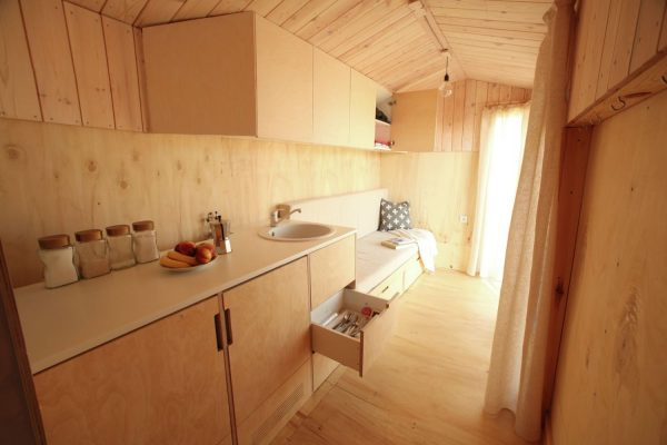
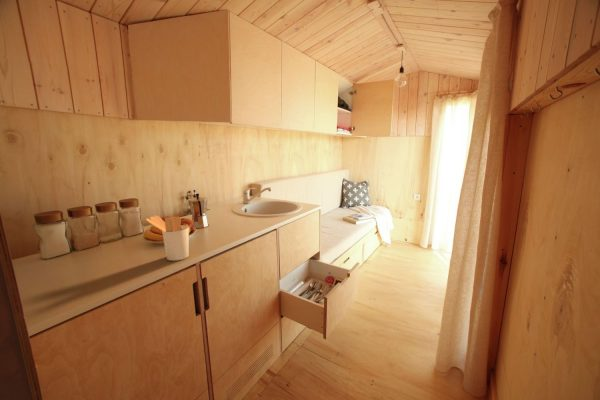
+ utensil holder (169, 236)
